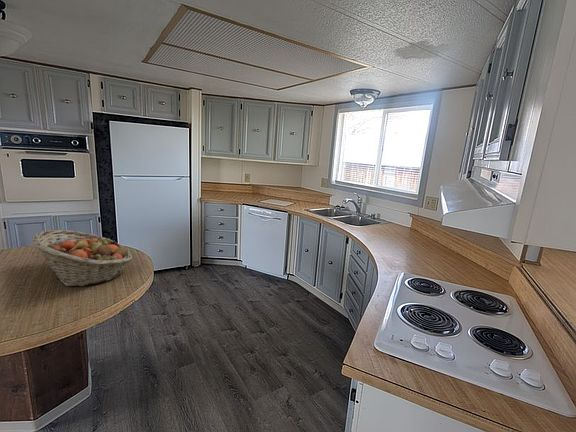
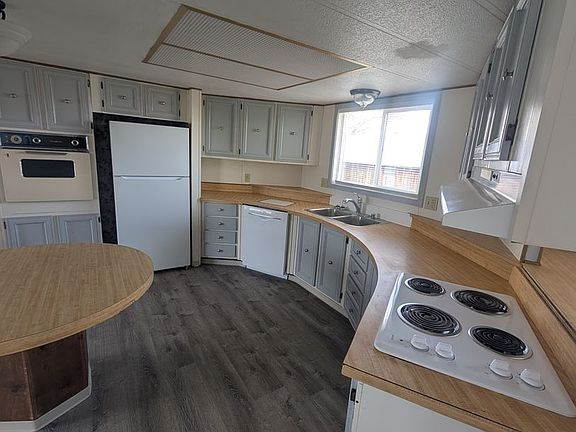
- fruit basket (86, 253)
